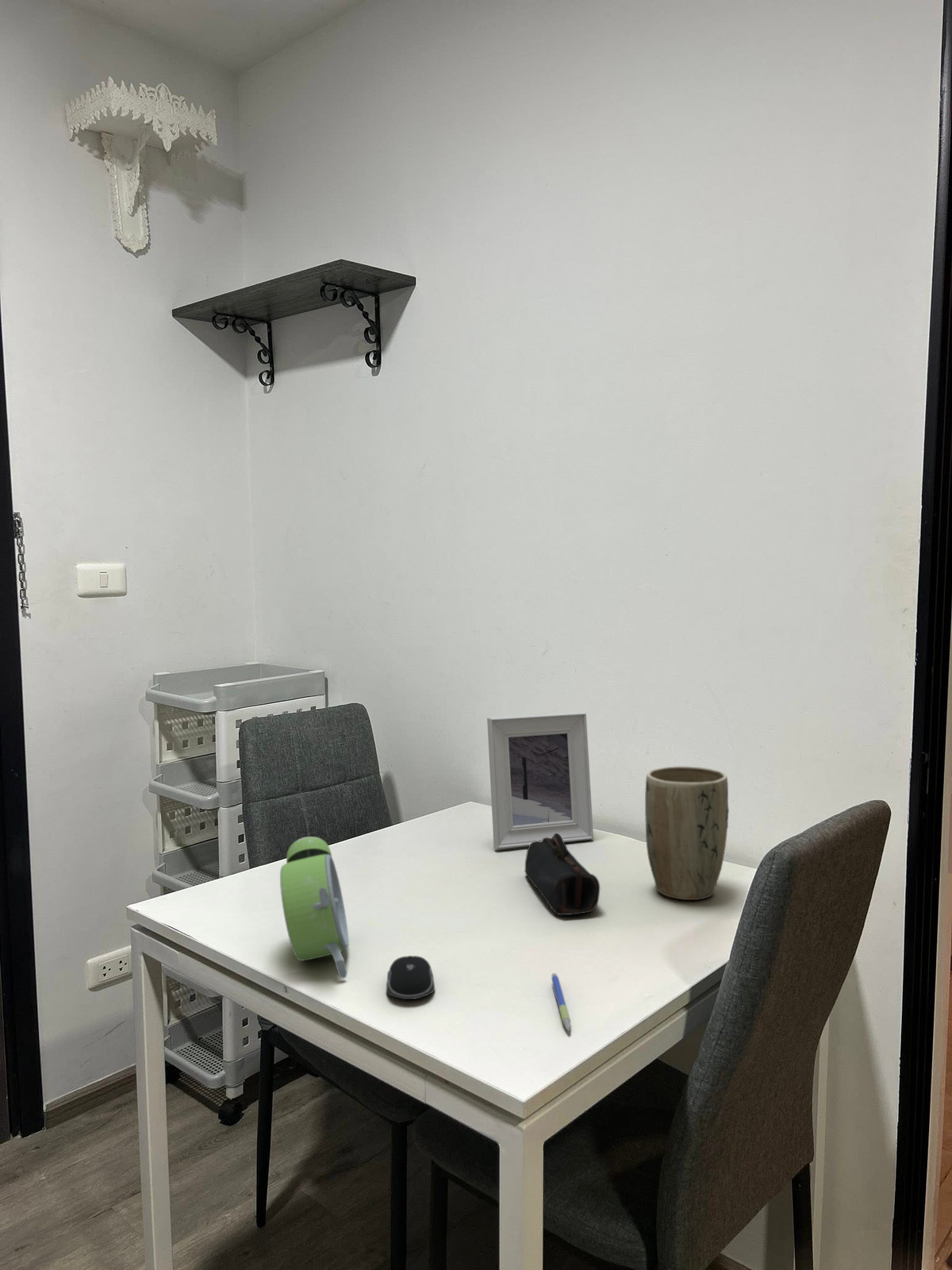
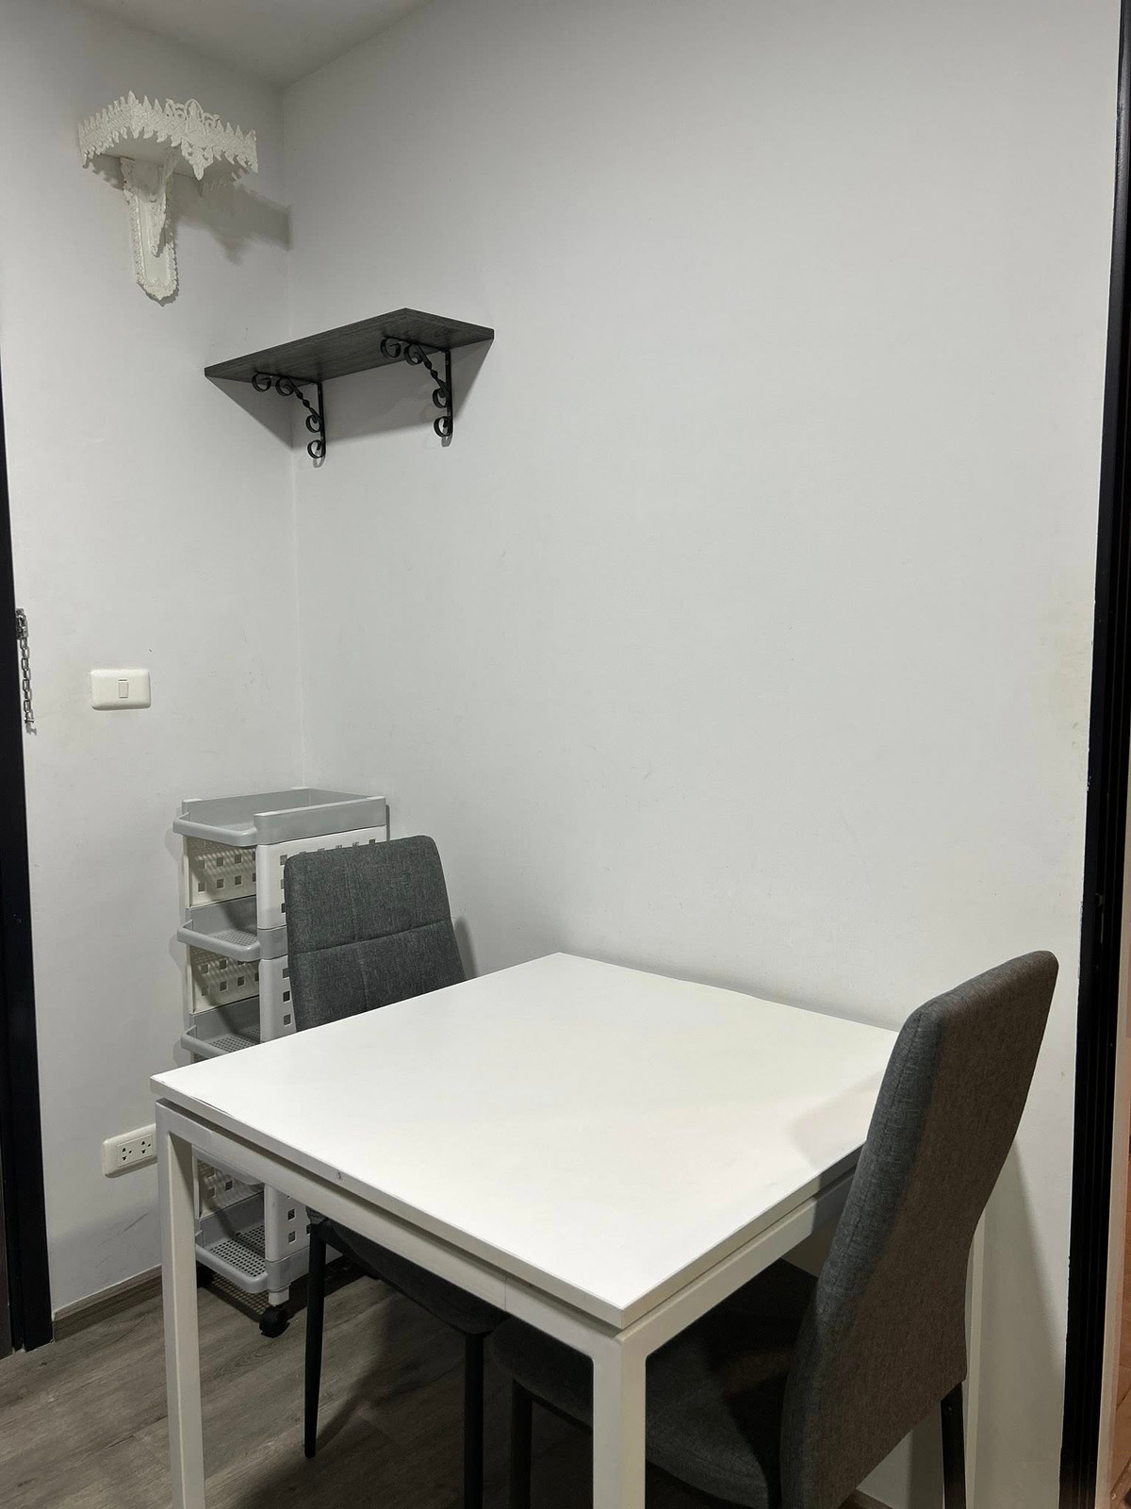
- pen (561, 1001)
- plant pot (686, 832)
- alarm clock (317, 899)
- computer mouse (410, 972)
- pencil case (560, 864)
- picture frame (537, 777)
